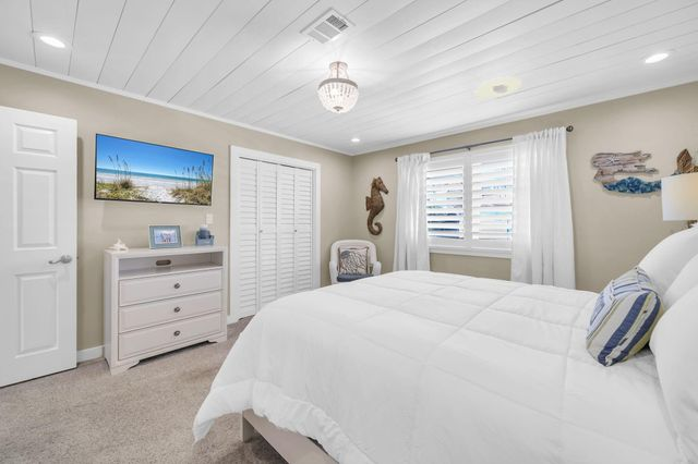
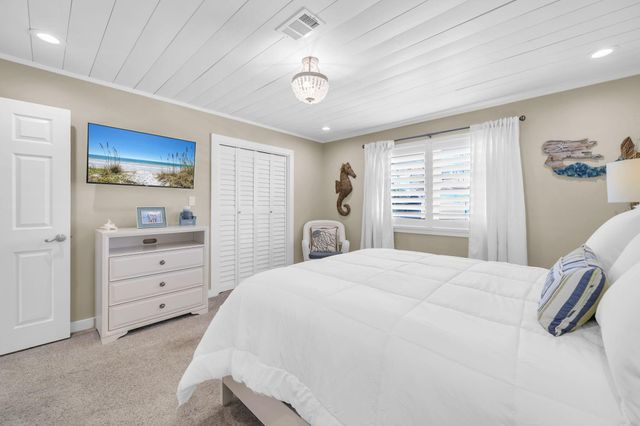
- recessed light (497, 86)
